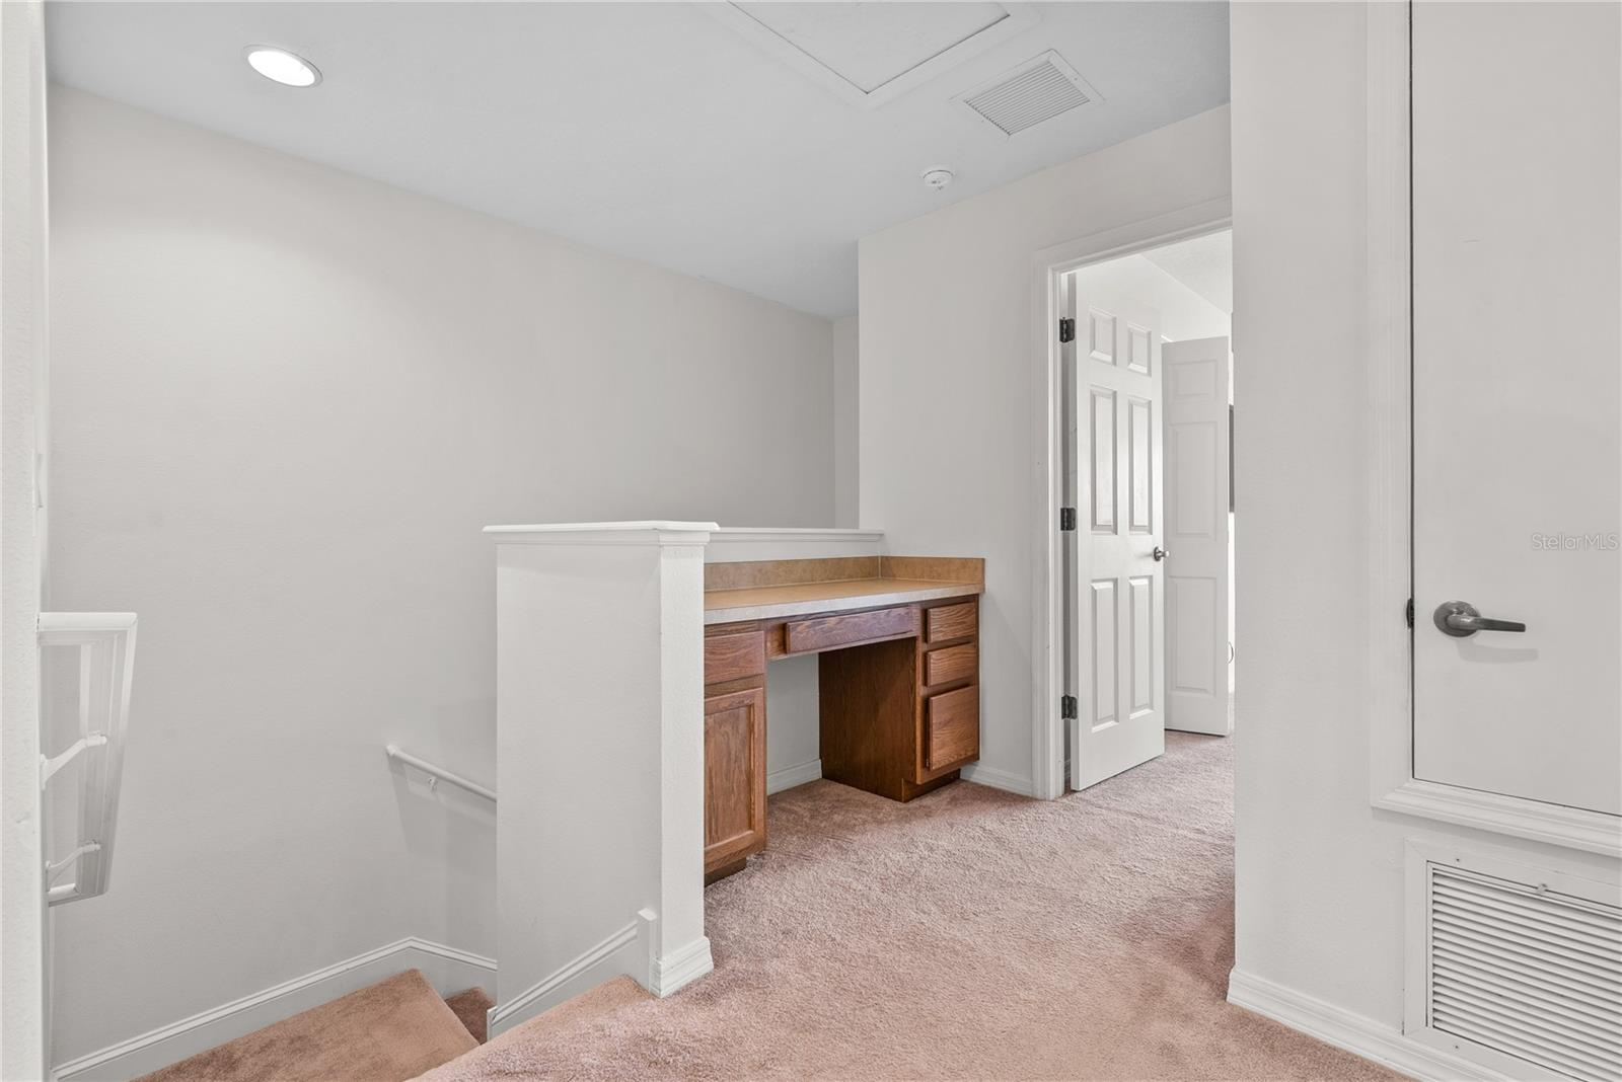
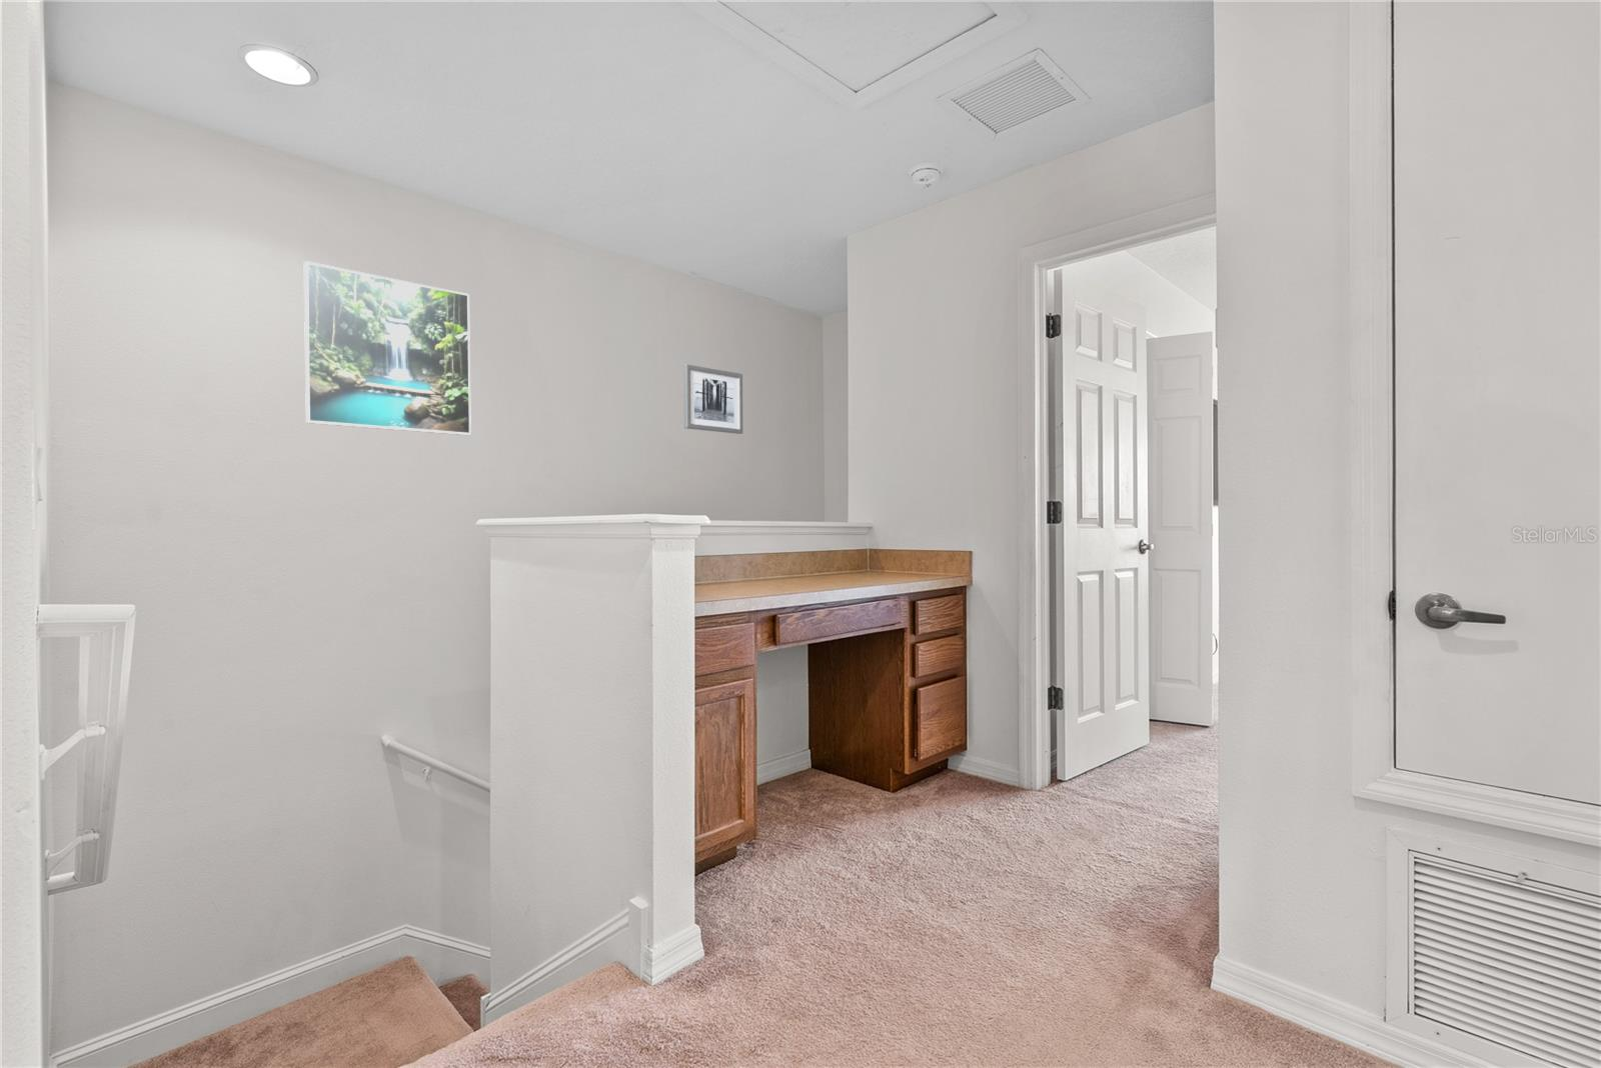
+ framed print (392, 354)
+ wall art (713, 401)
